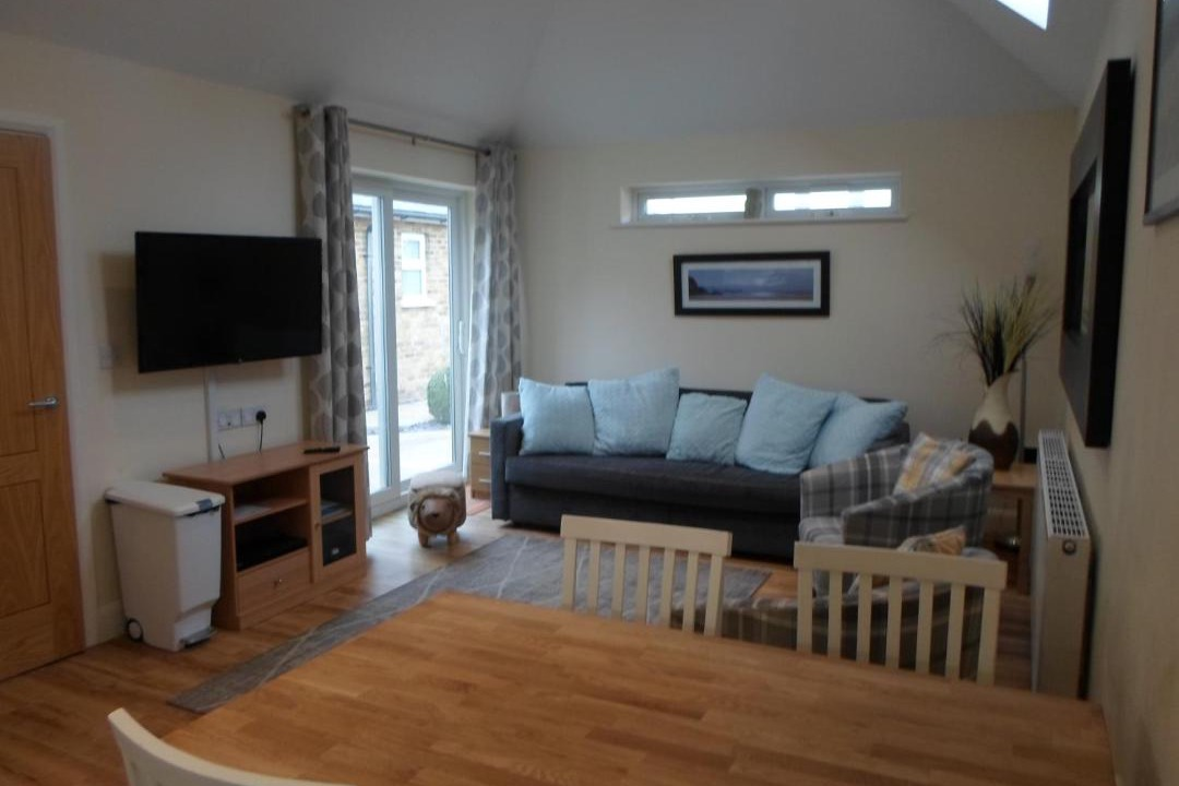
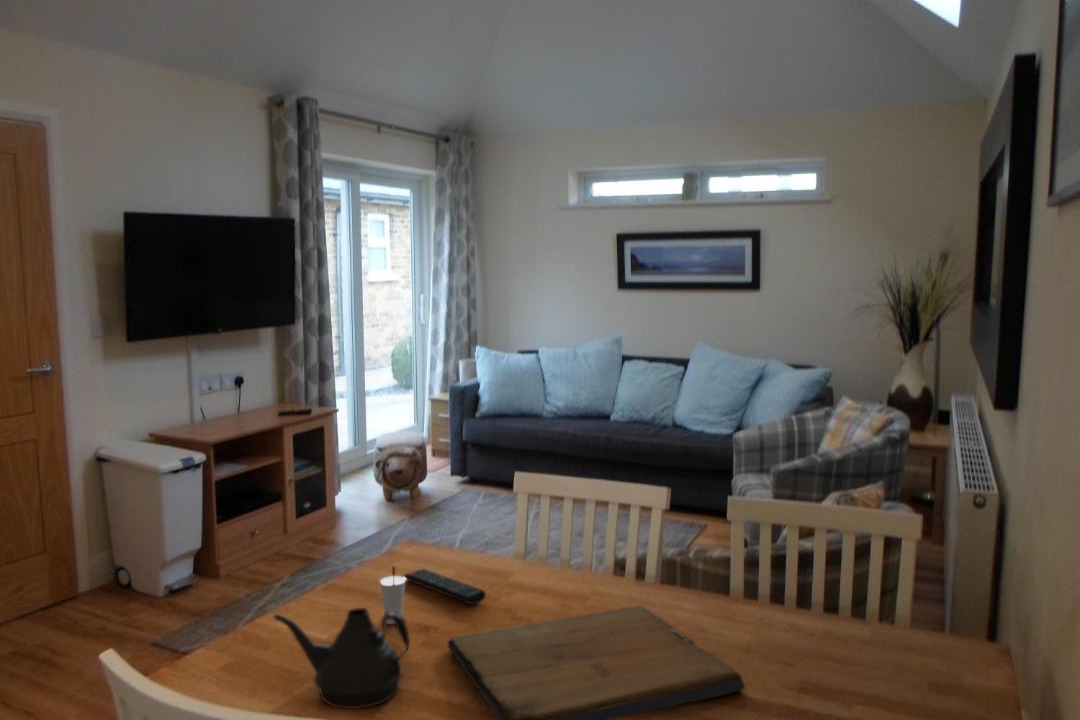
+ remote control (443, 585)
+ religious icon (587, 659)
+ cup (393, 593)
+ teapot (342, 649)
